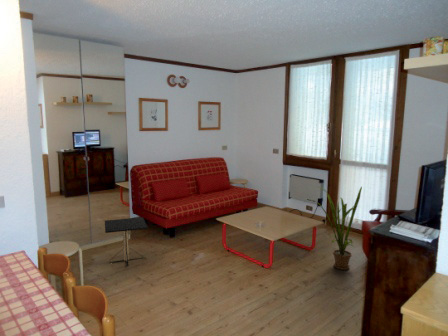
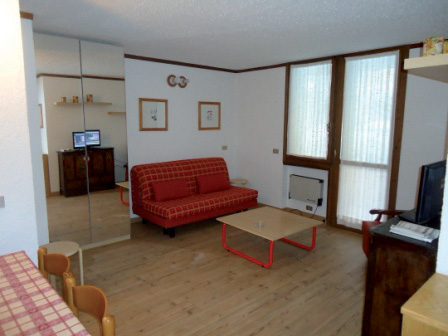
- side table (125, 242)
- house plant (339, 228)
